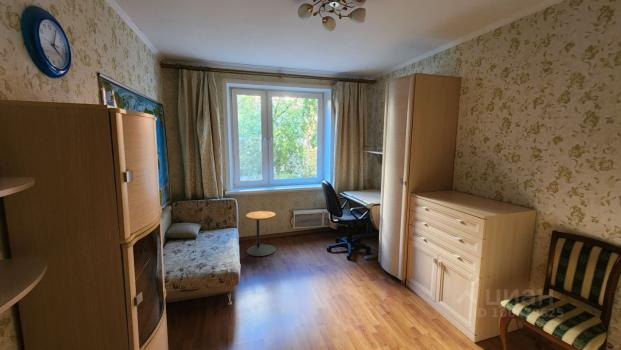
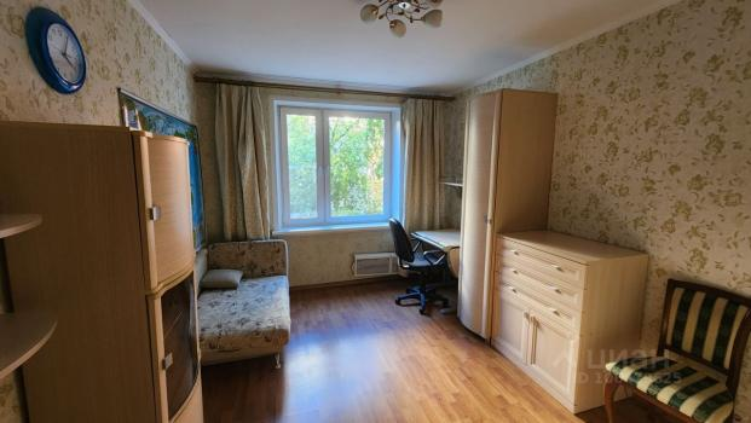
- side table (258, 232)
